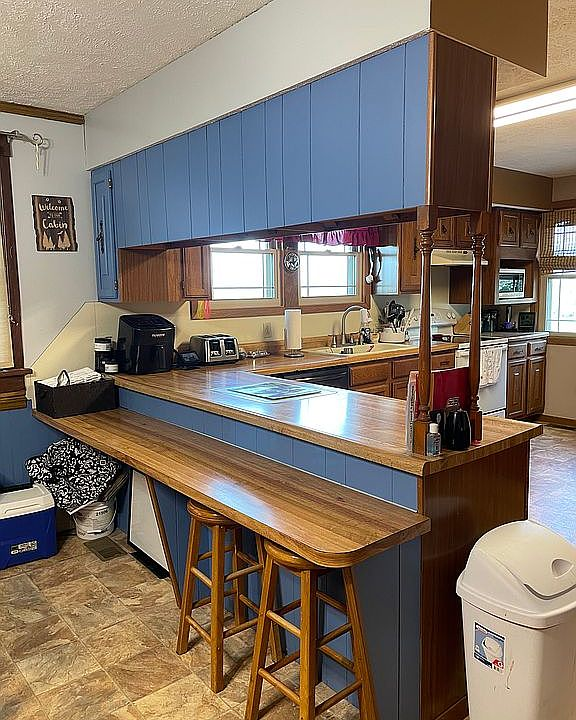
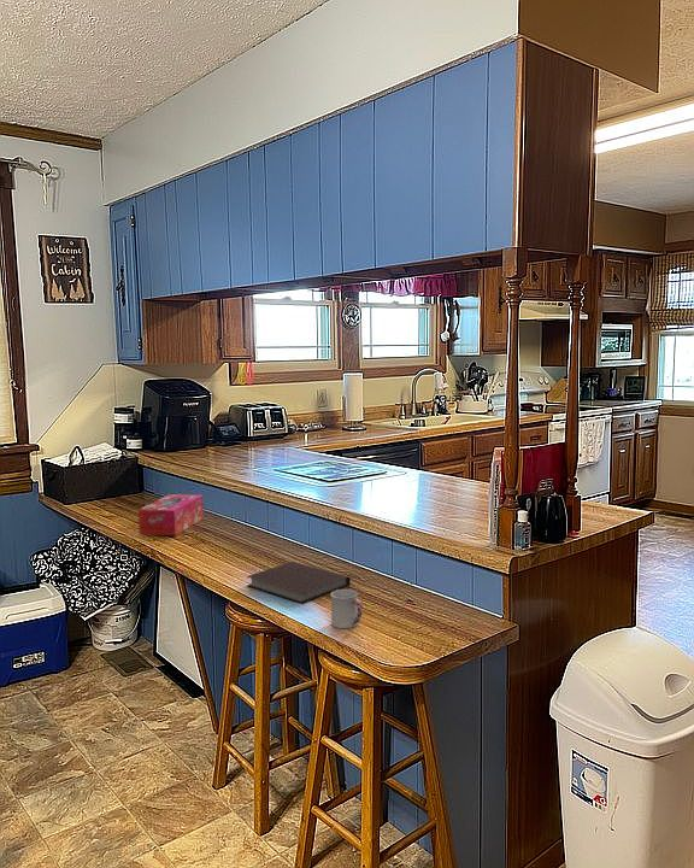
+ cup (348, 609)
+ notebook (298, 580)
+ tissue box (171, 514)
